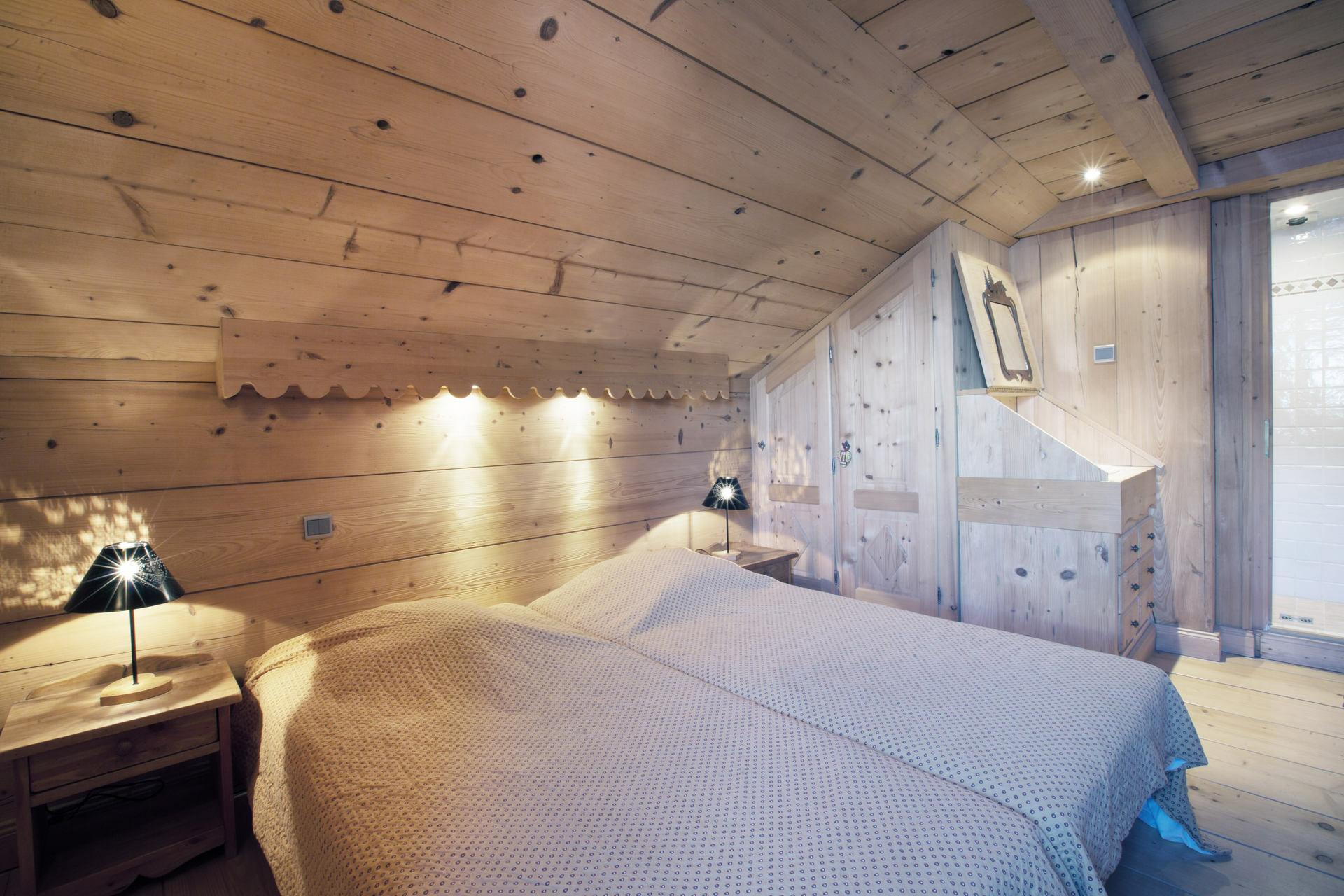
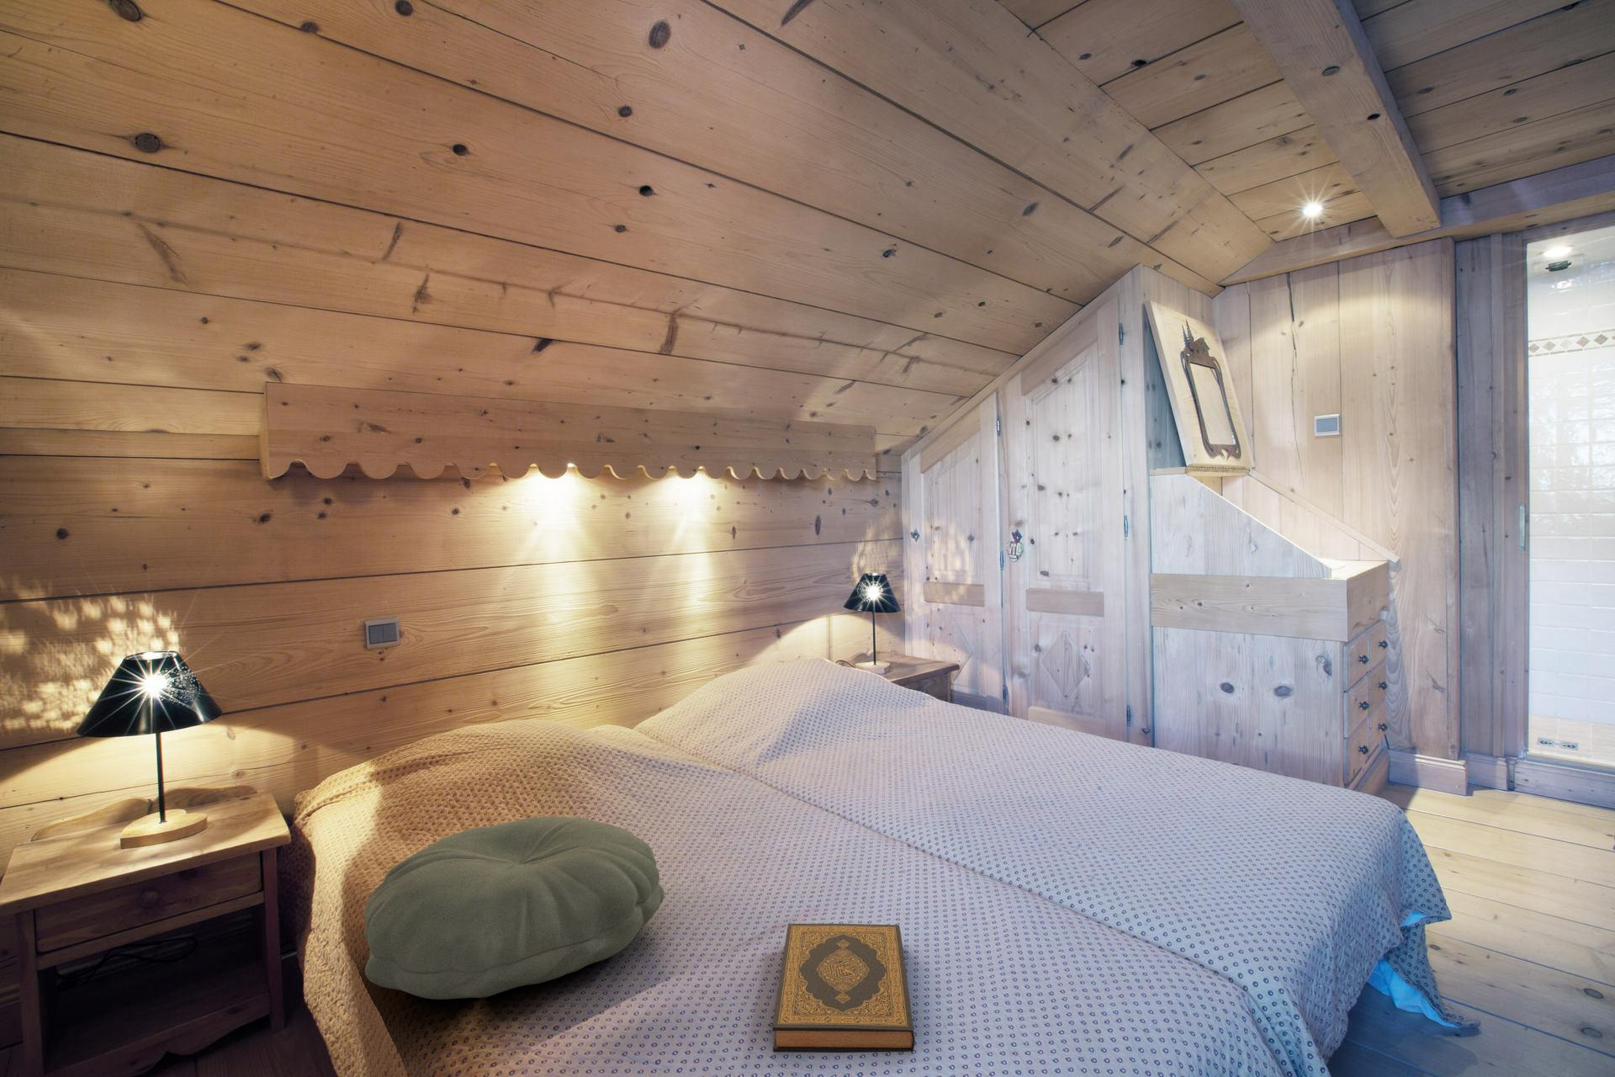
+ pillow (516, 892)
+ hardback book (844, 981)
